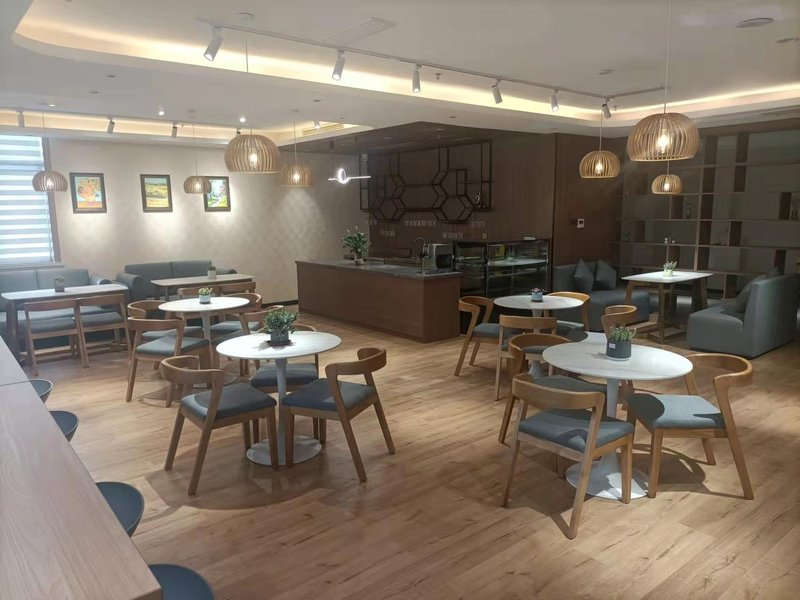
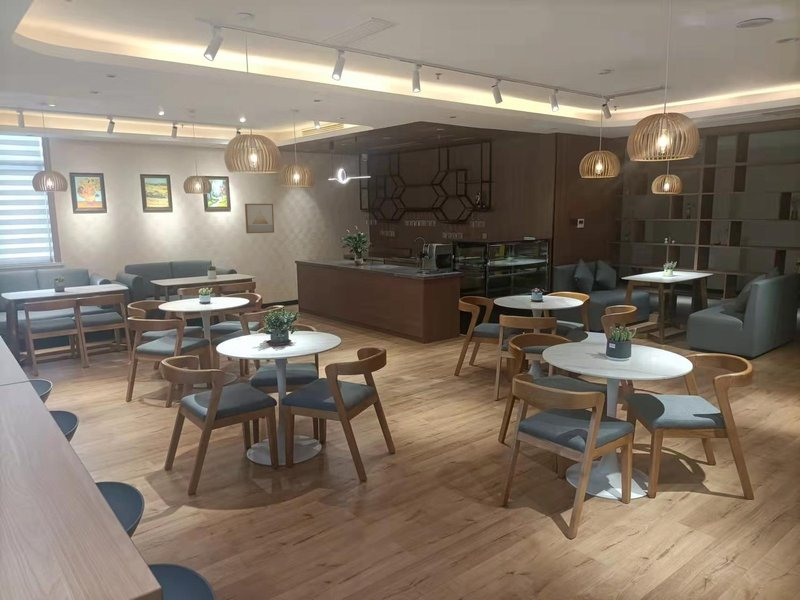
+ wall art (259, 218)
